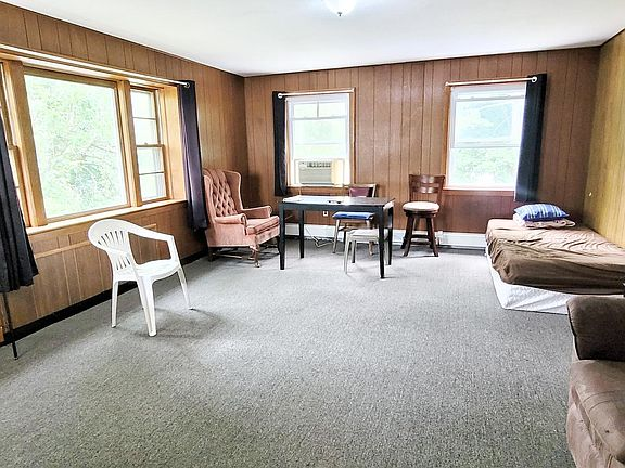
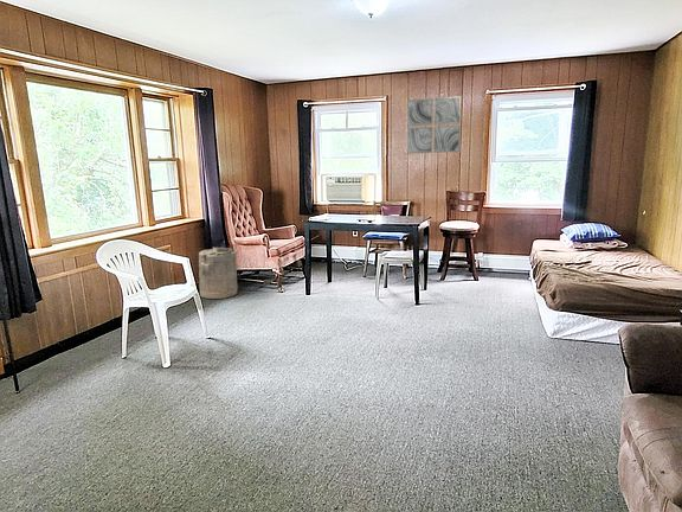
+ laundry hamper (215, 271)
+ wall art (432, 124)
